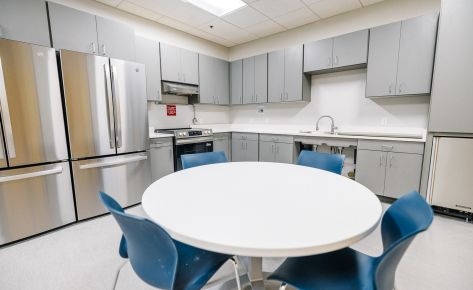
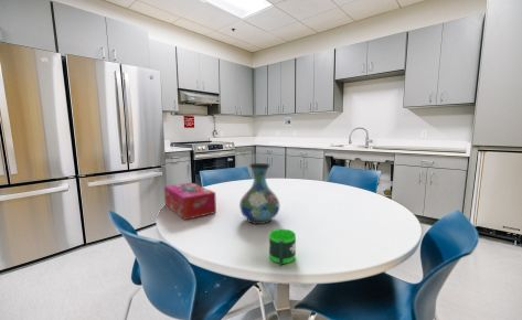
+ vase (259, 192)
+ mug (281, 247)
+ tissue box (189, 199)
